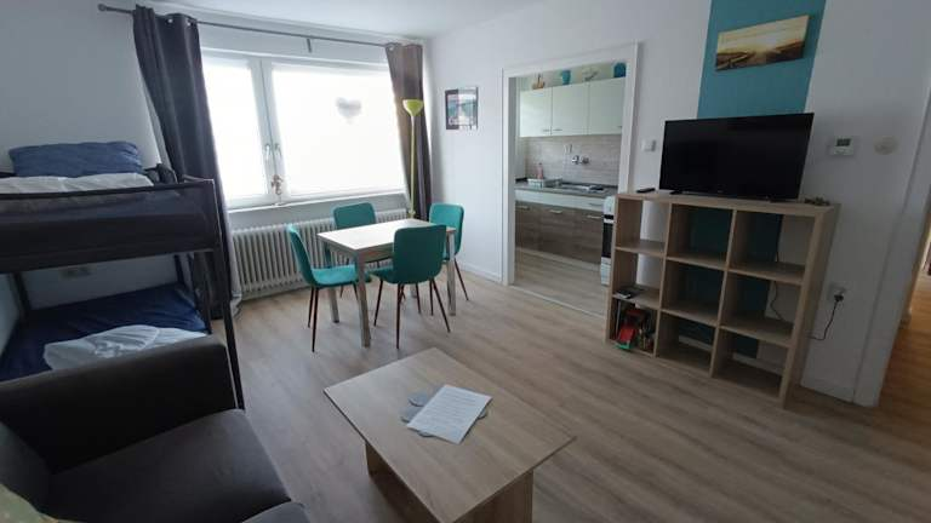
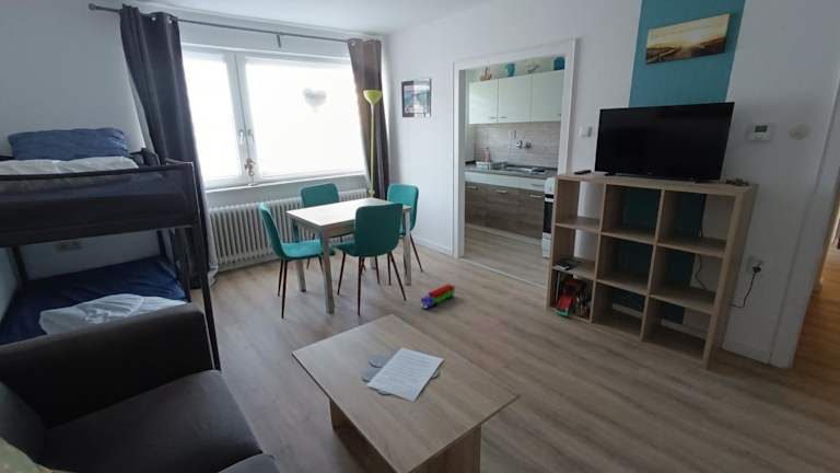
+ semi truck (438, 296)
